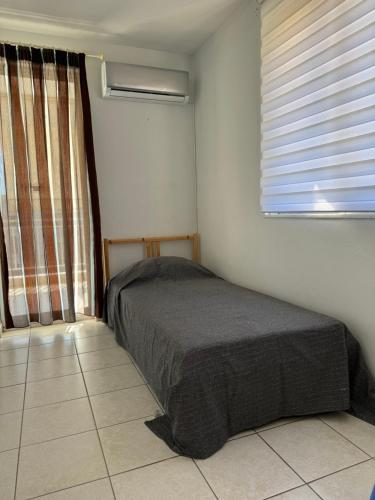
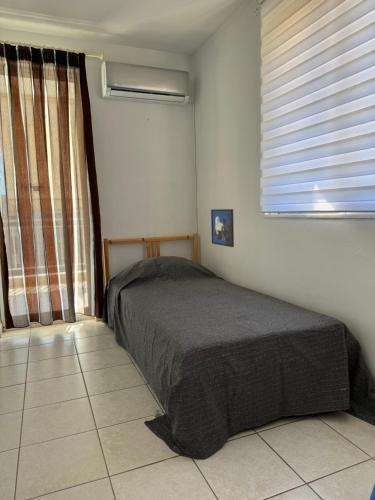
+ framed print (221, 227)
